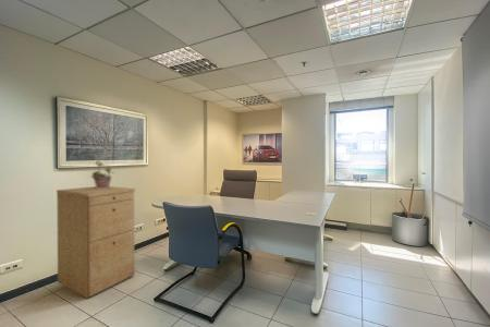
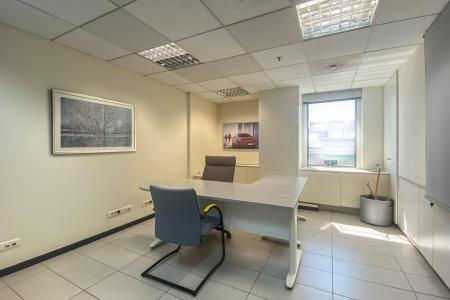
- potted plant (101, 173)
- filing cabinet (97, 234)
